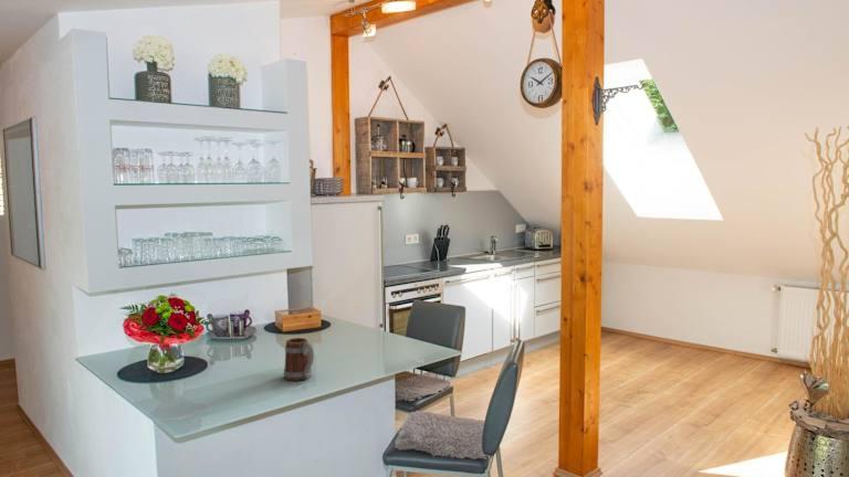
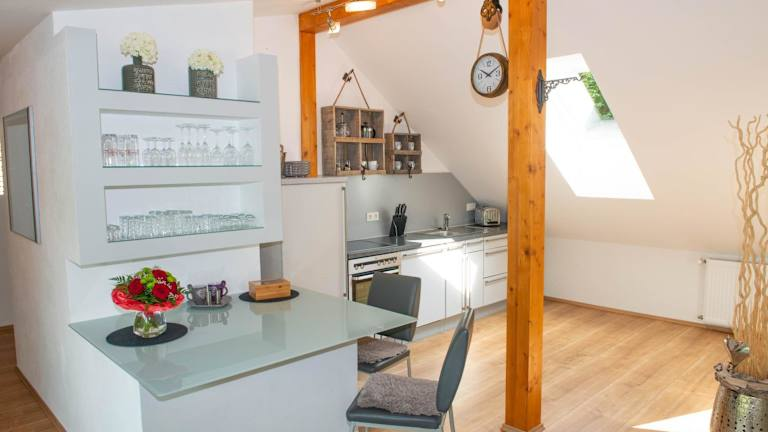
- mug (301, 359)
